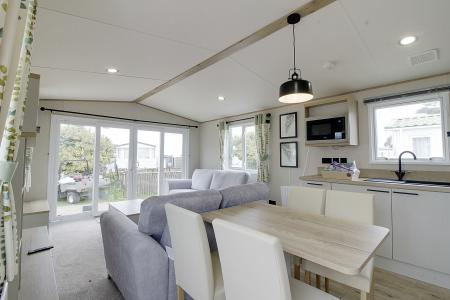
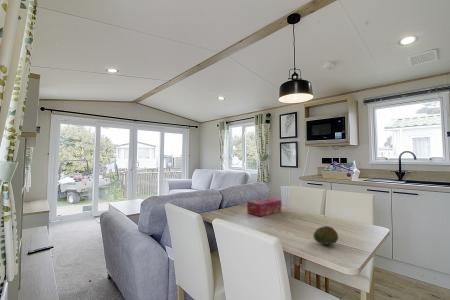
+ tissue box (264, 206)
+ fruit (325, 235)
